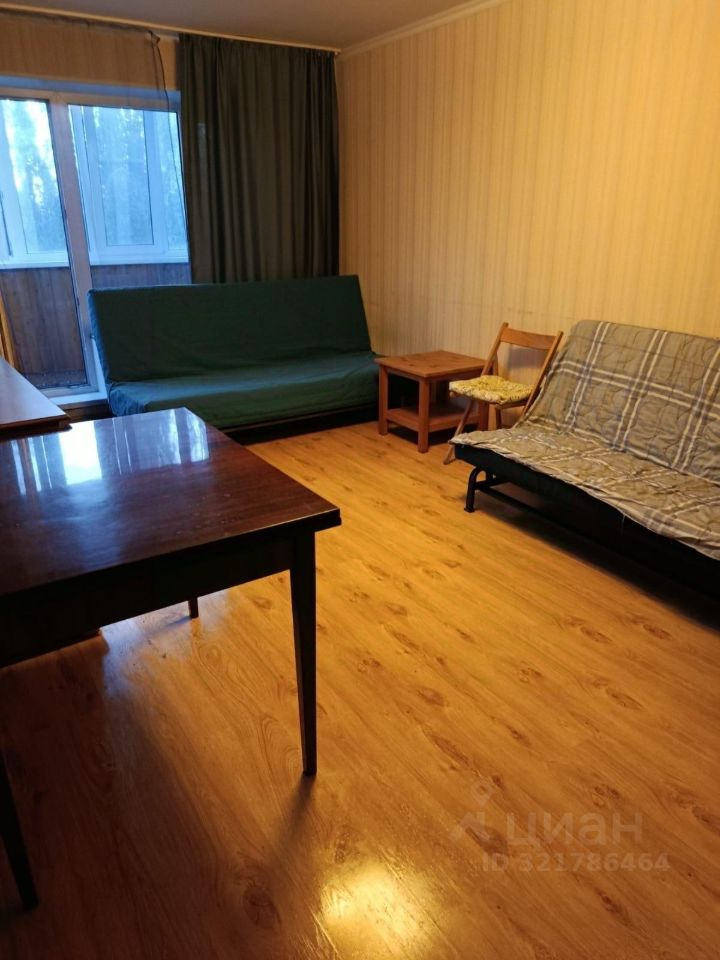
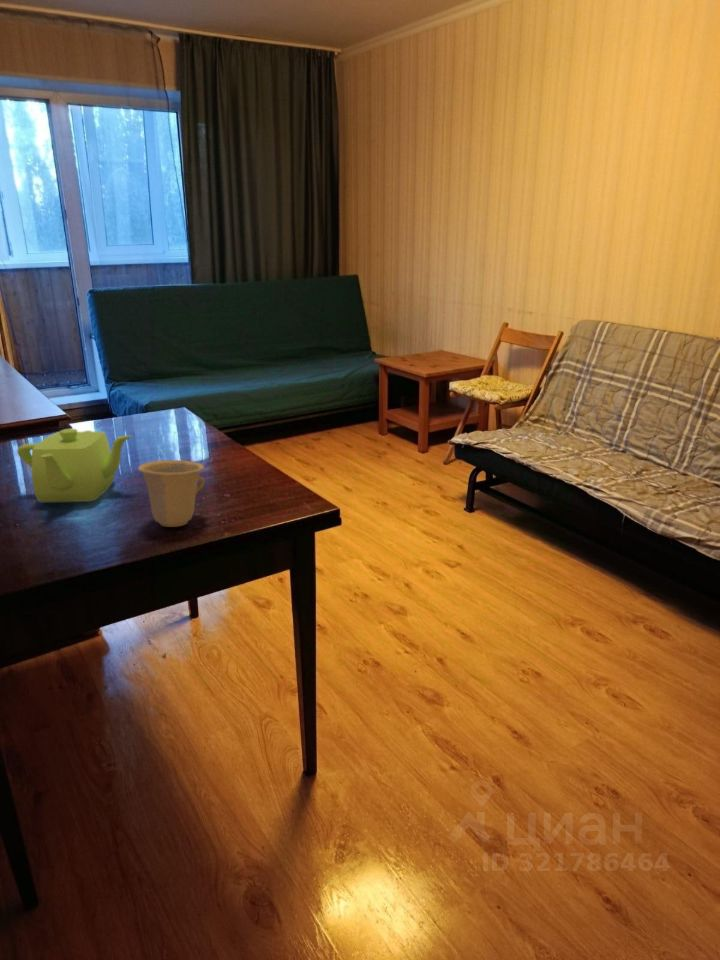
+ teapot (76, 463)
+ cup (174, 492)
